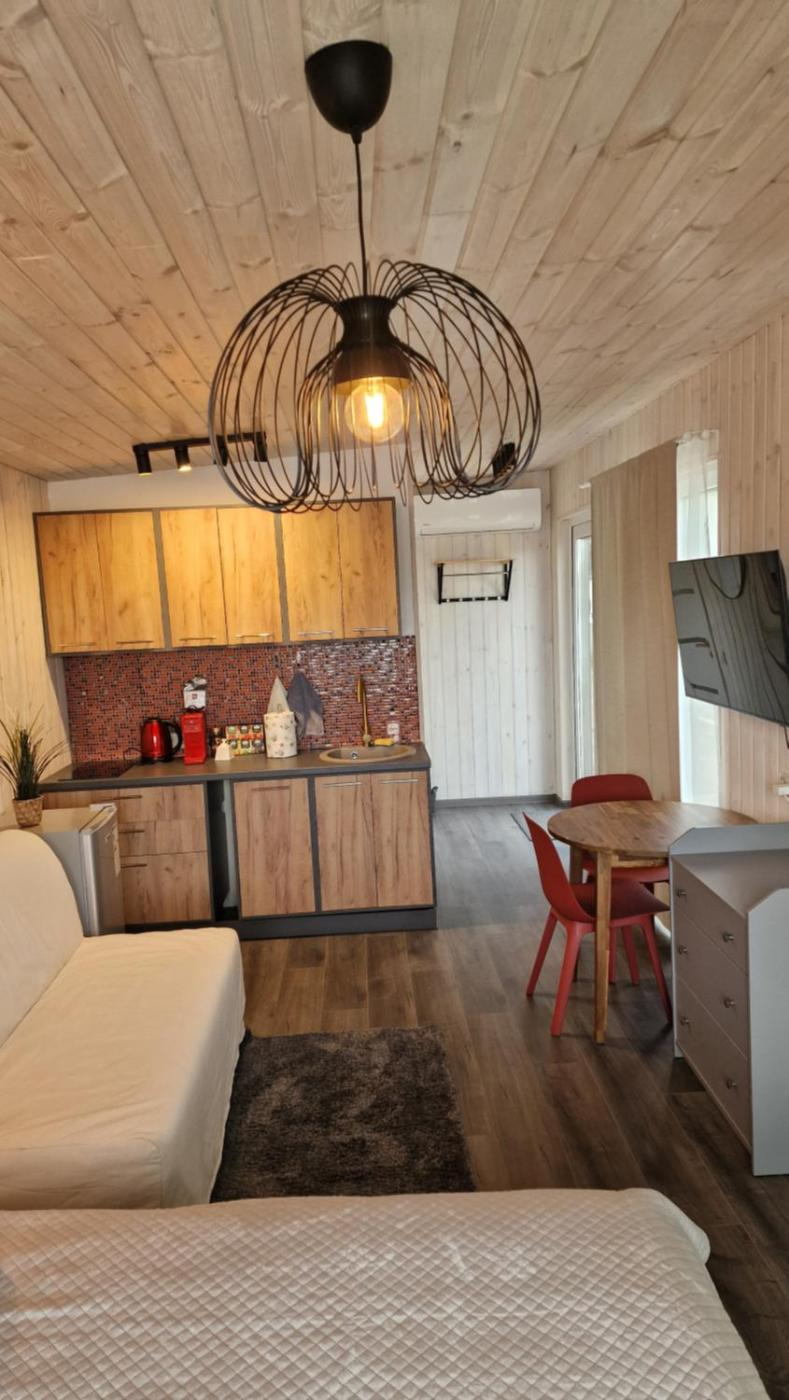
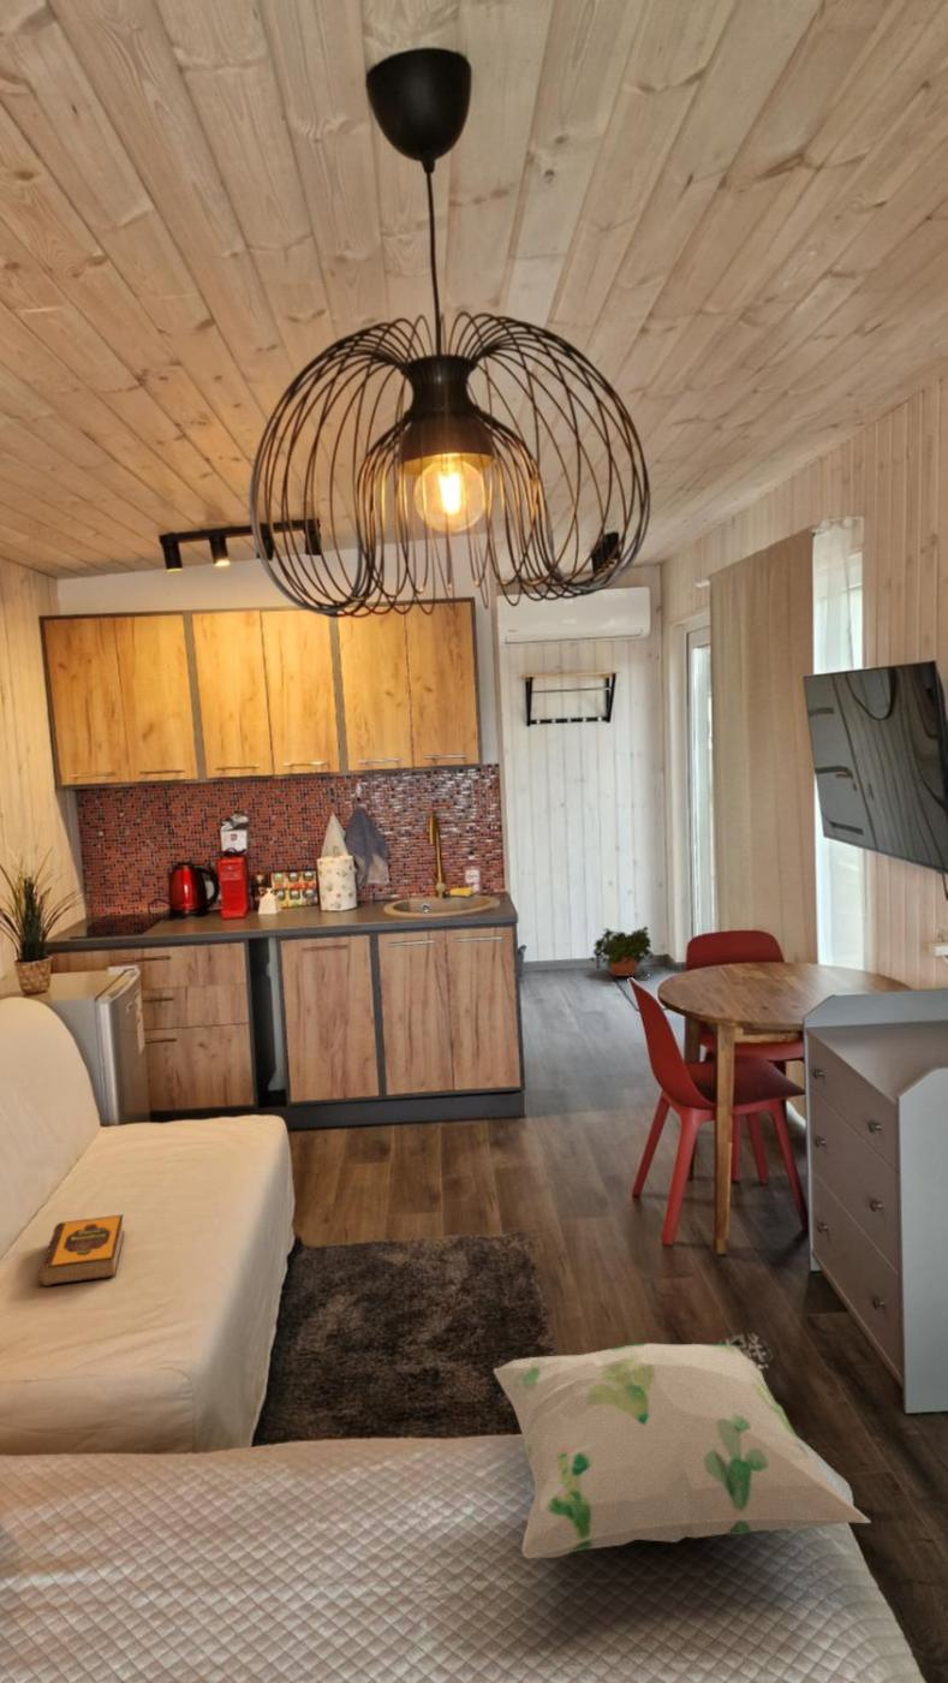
+ hardback book (83, 1249)
+ potted plant (621, 951)
+ decorative pillow (658, 1429)
